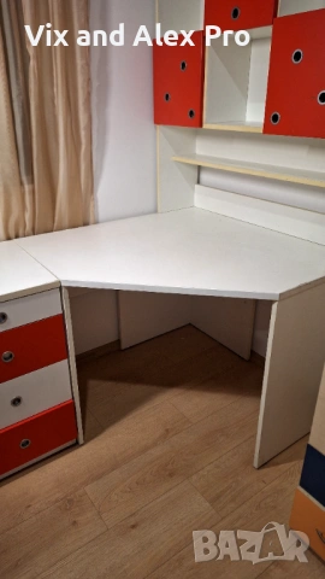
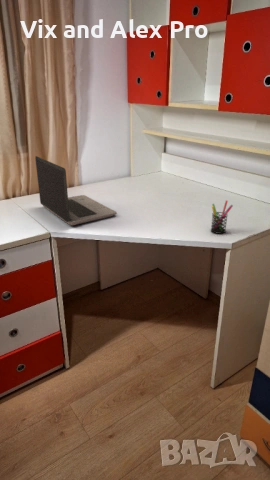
+ laptop computer (66, 185)
+ pen holder (219, 215)
